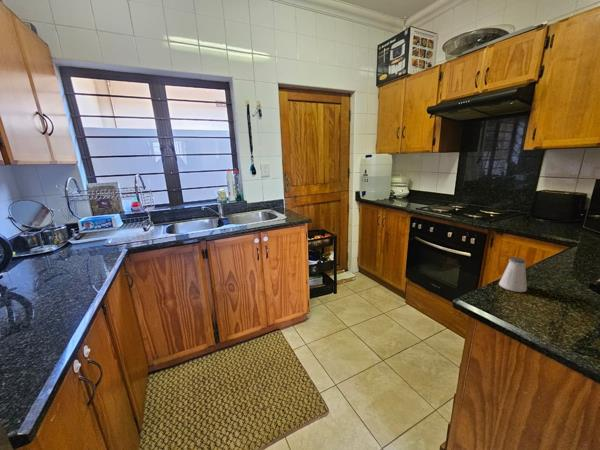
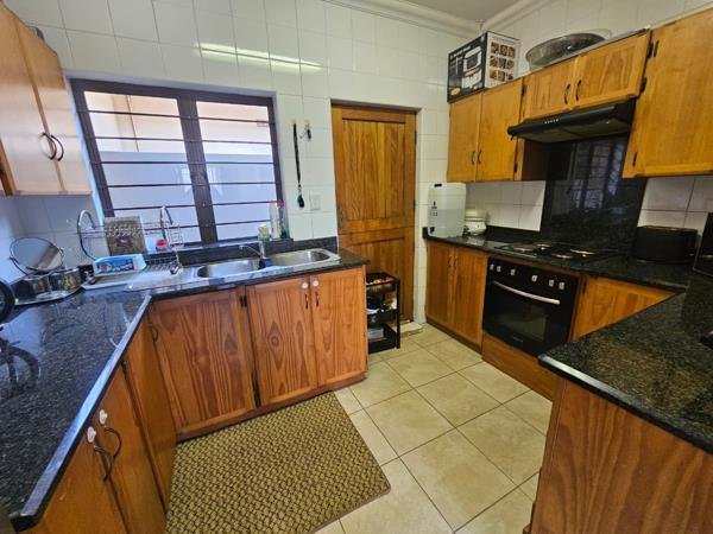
- saltshaker (515, 273)
